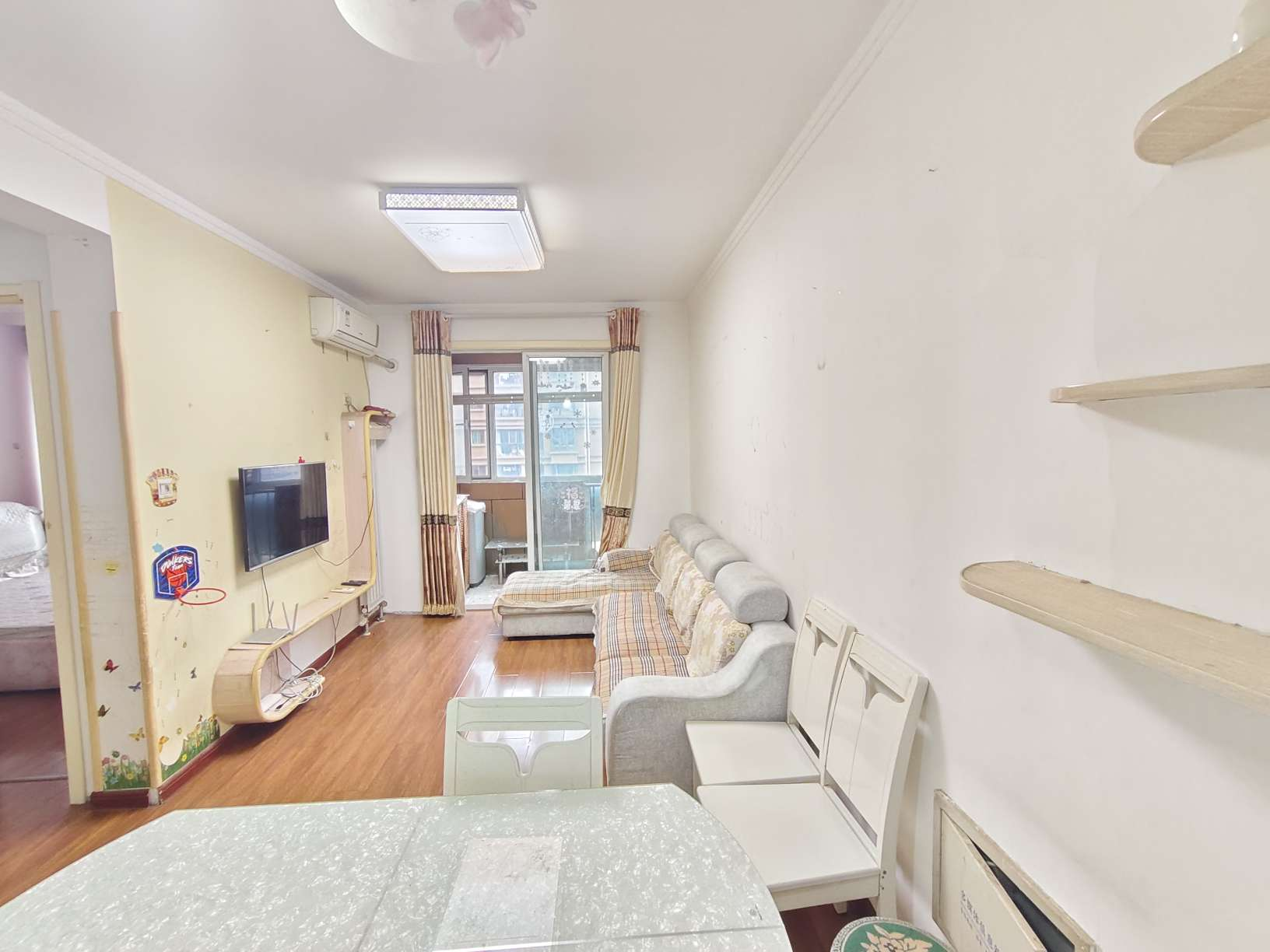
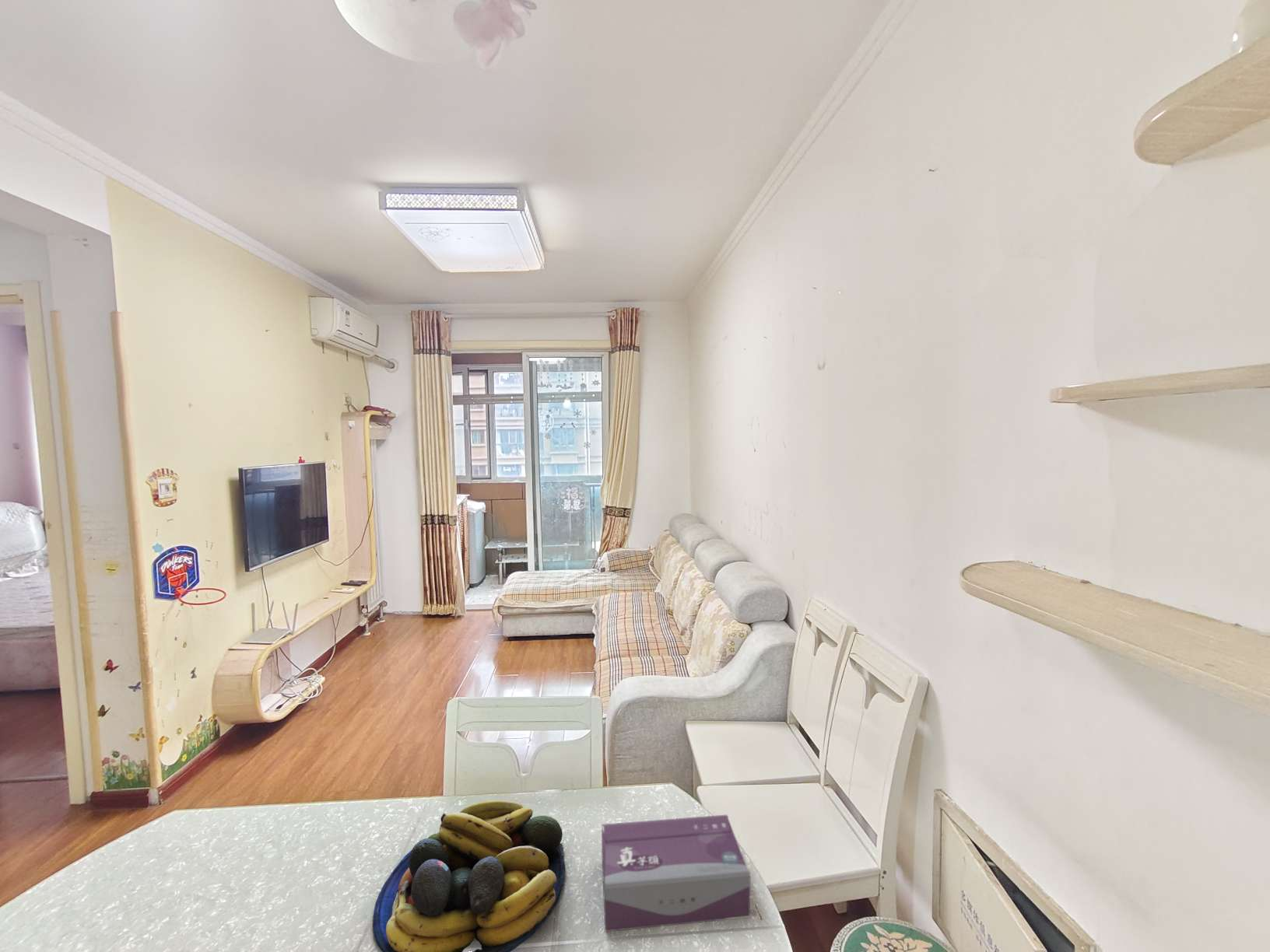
+ fruit bowl (473, 853)
+ tissue box (671, 866)
